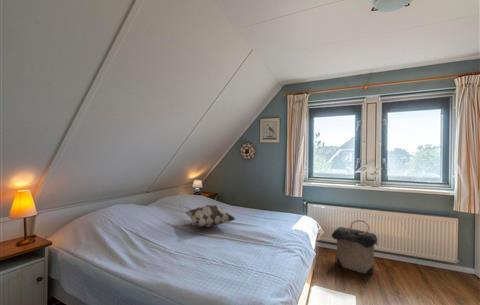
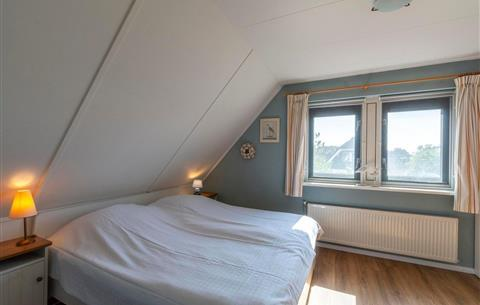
- decorative pillow (208, 215)
- laundry hamper (353, 244)
